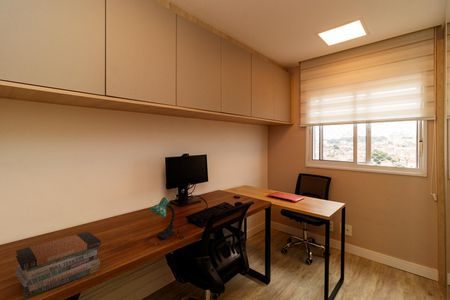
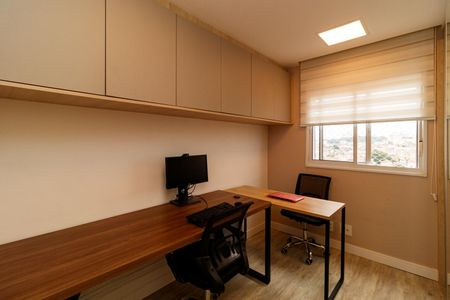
- desk lamp (173, 215)
- book stack (60, 260)
